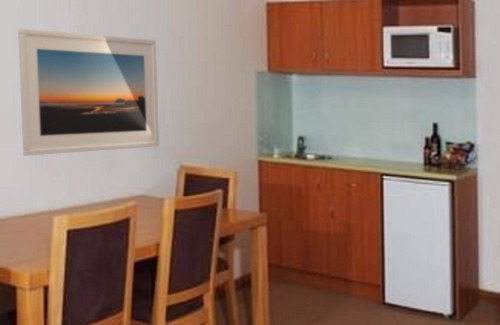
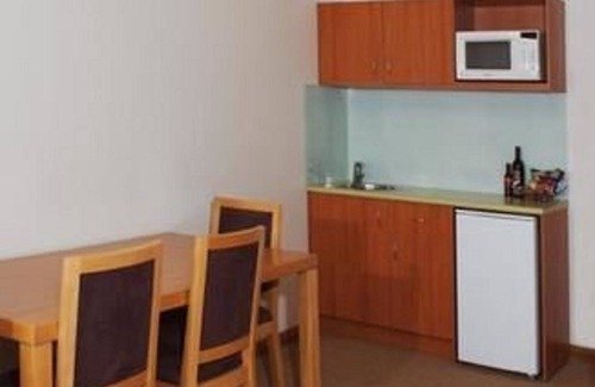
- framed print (95, 92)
